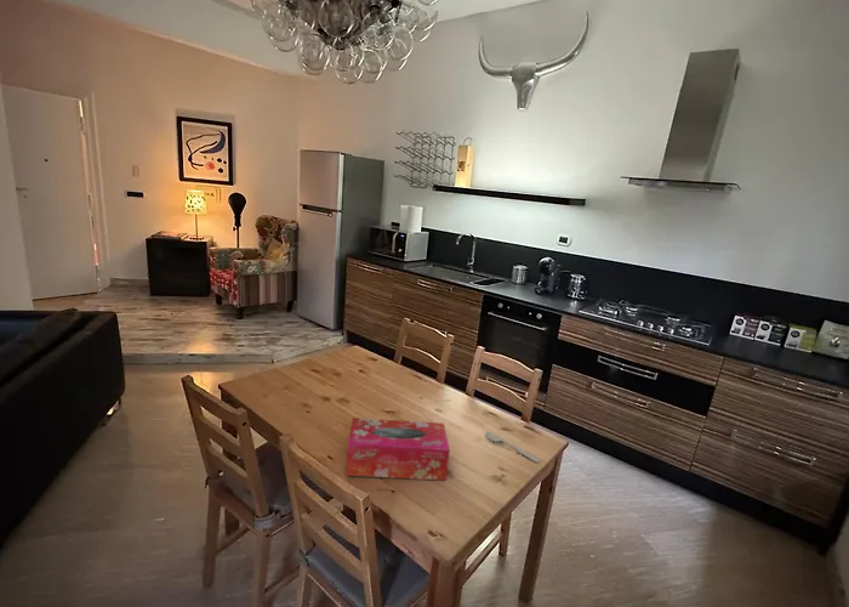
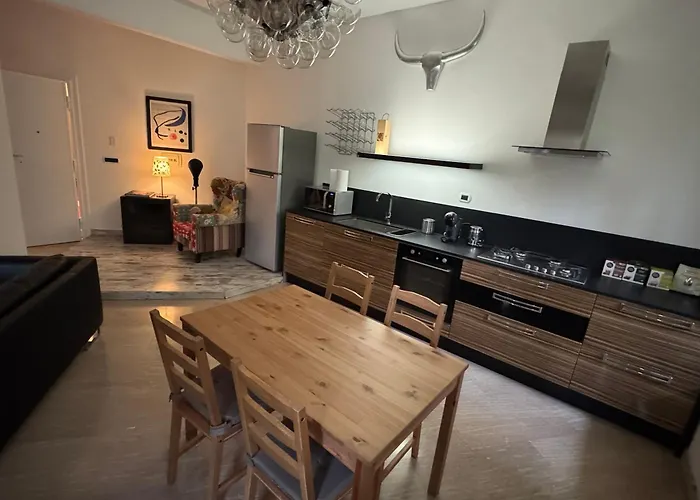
- tissue box (397, 447)
- spoon (512, 446)
